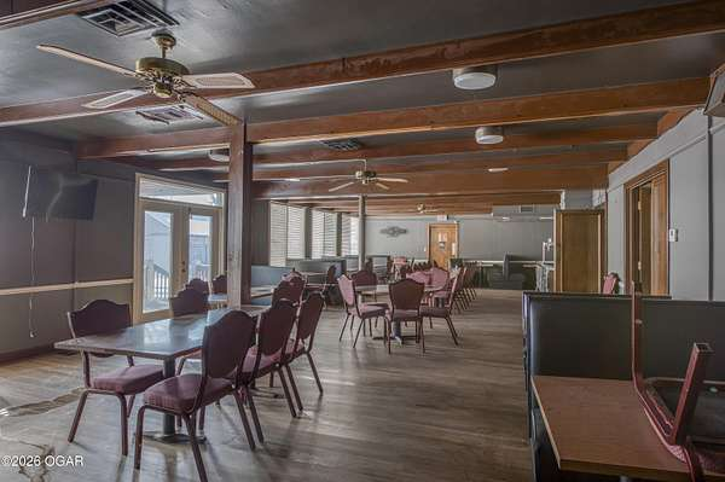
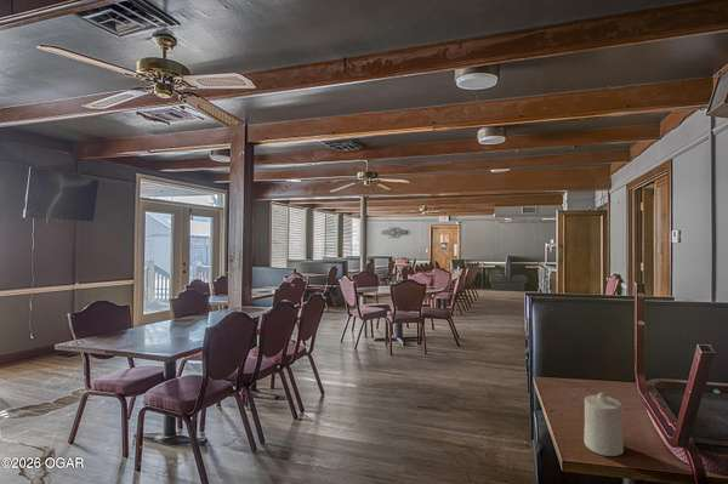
+ candle (603, 420)
